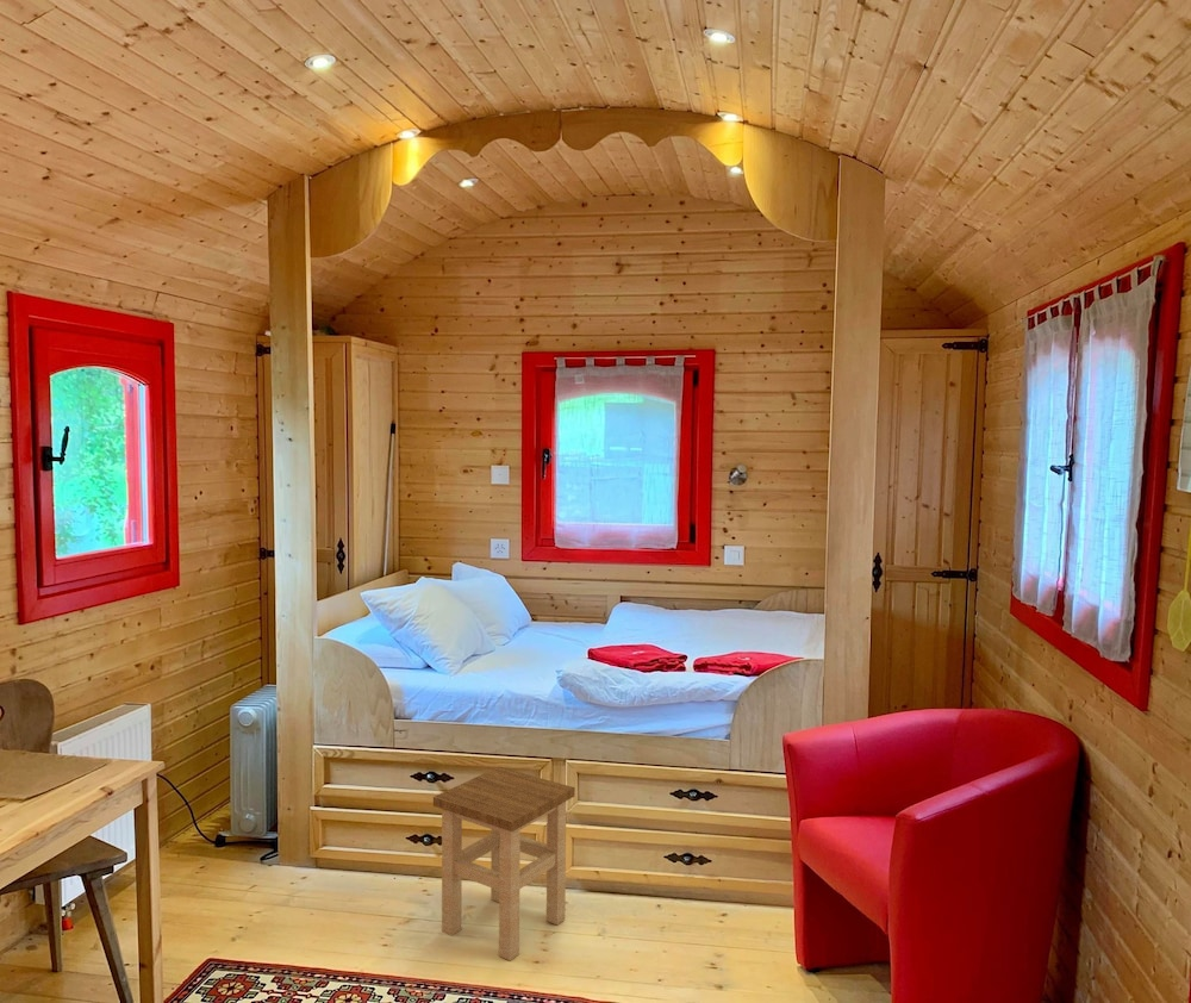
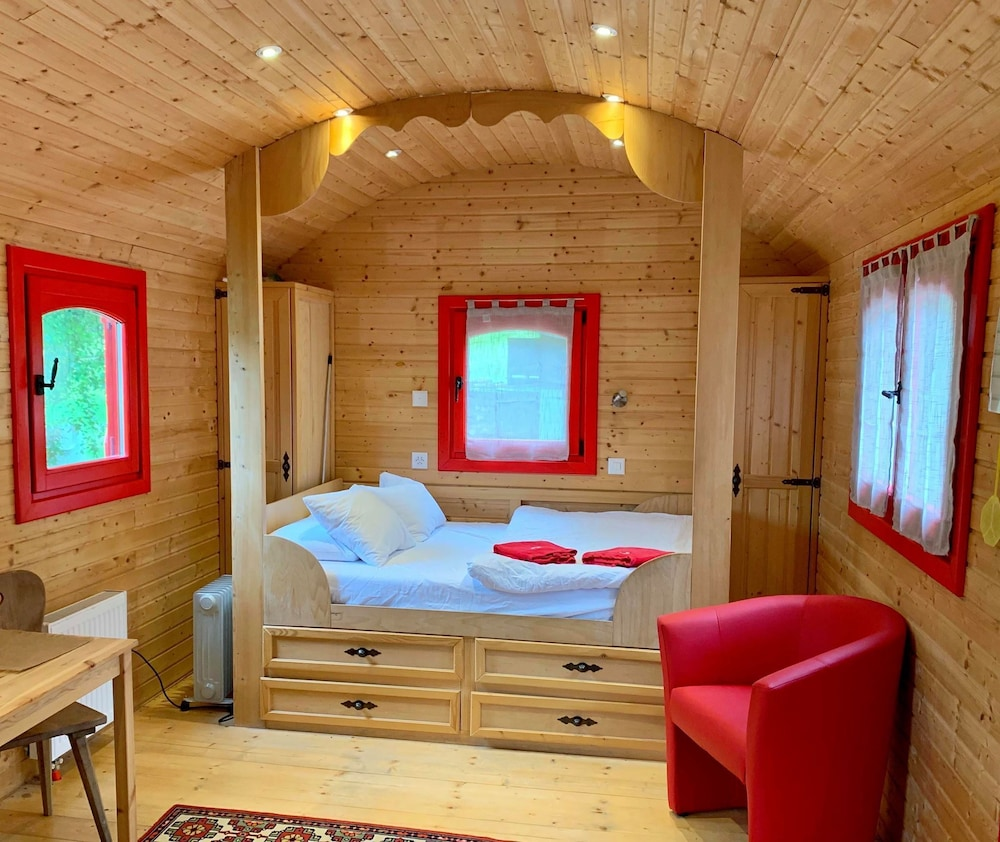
- stool (504, 858)
